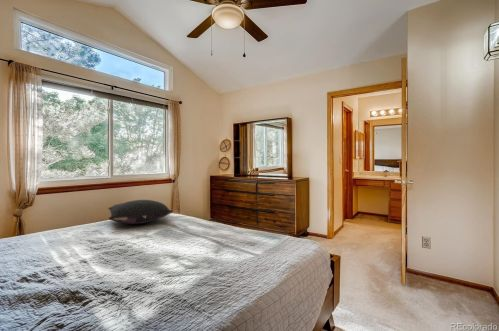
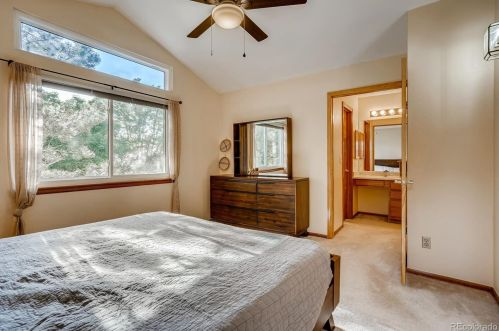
- pillow (139, 210)
